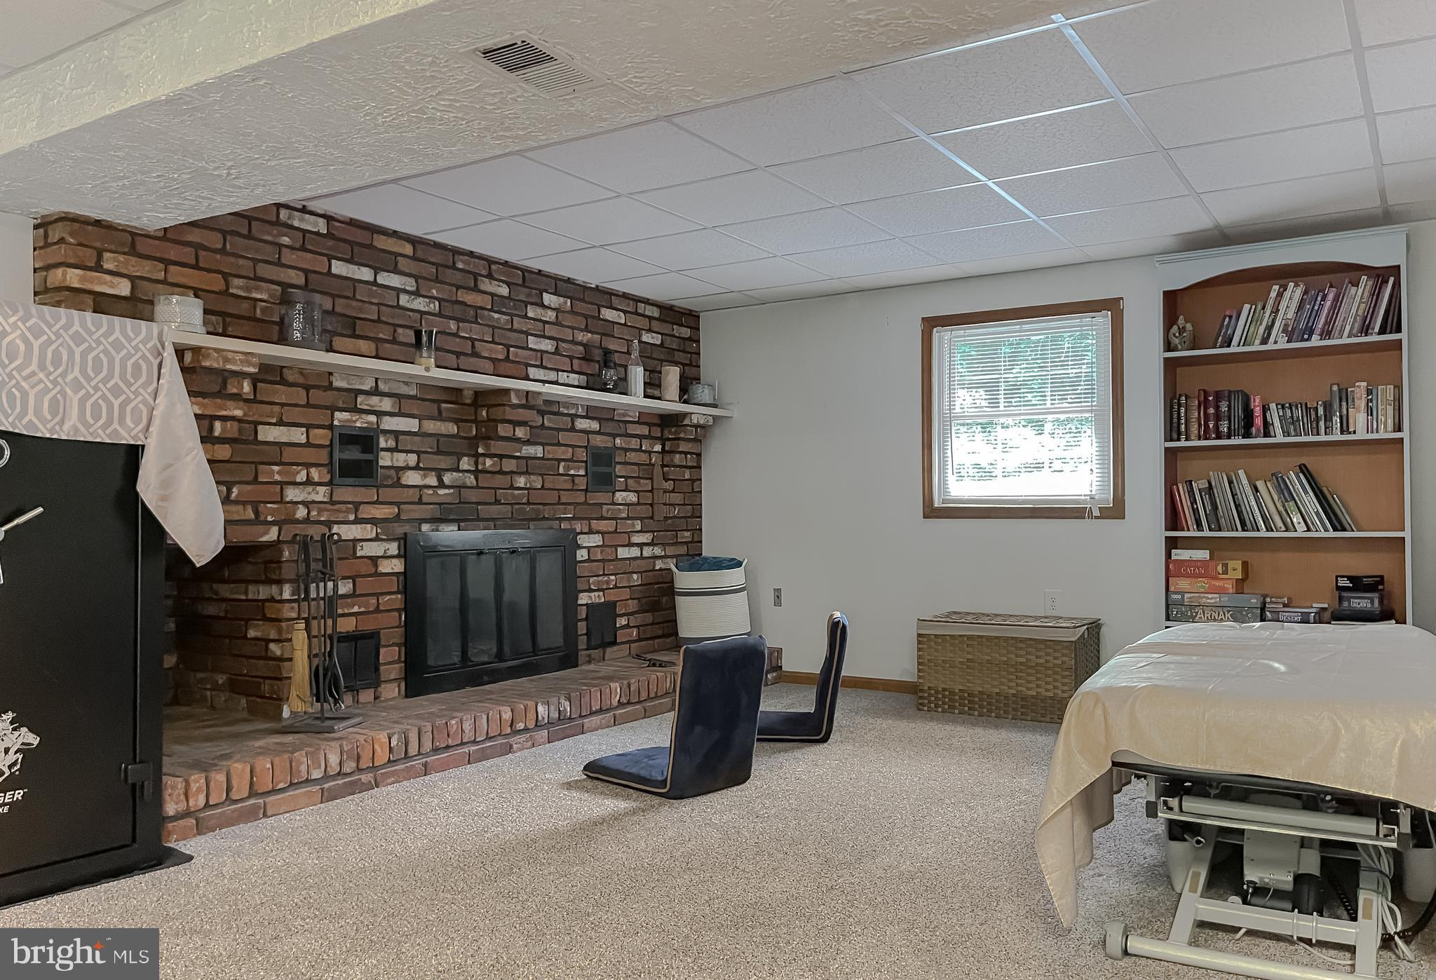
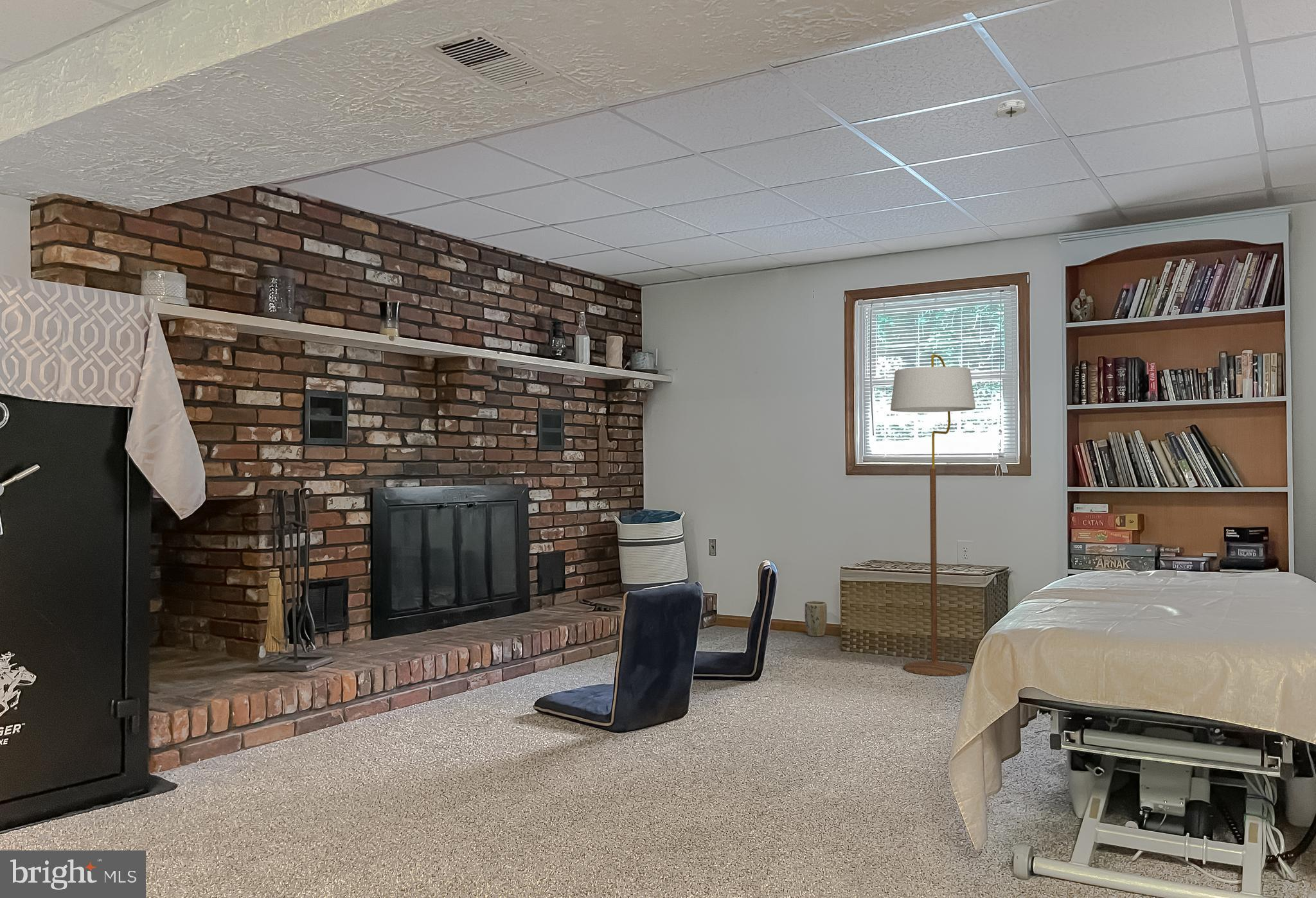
+ plant pot (815, 619)
+ smoke detector (1009, 109)
+ floor lamp (935, 511)
